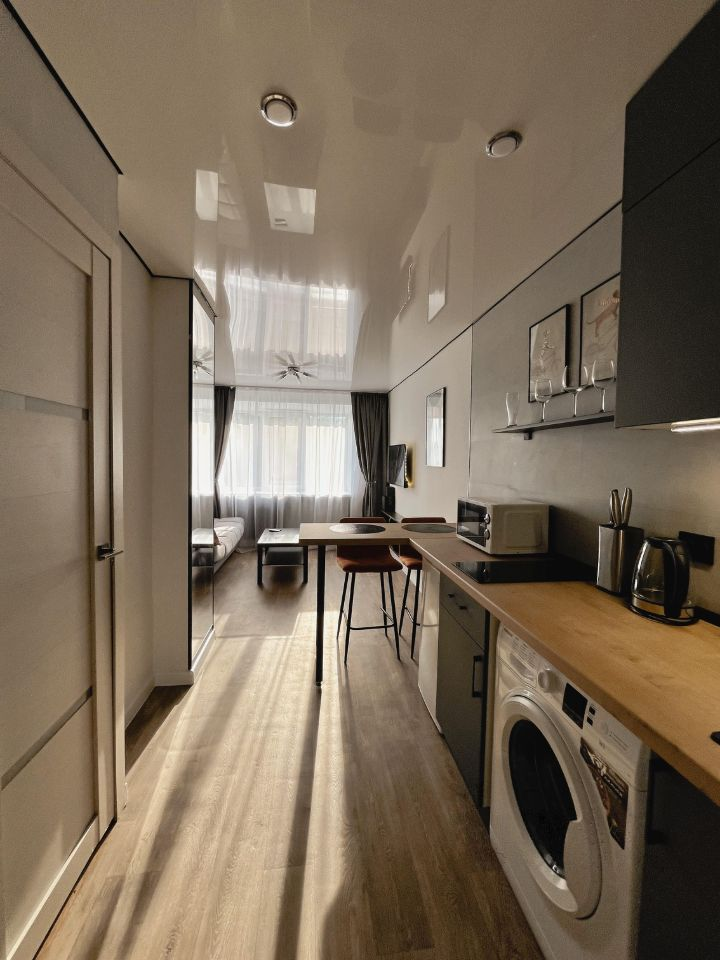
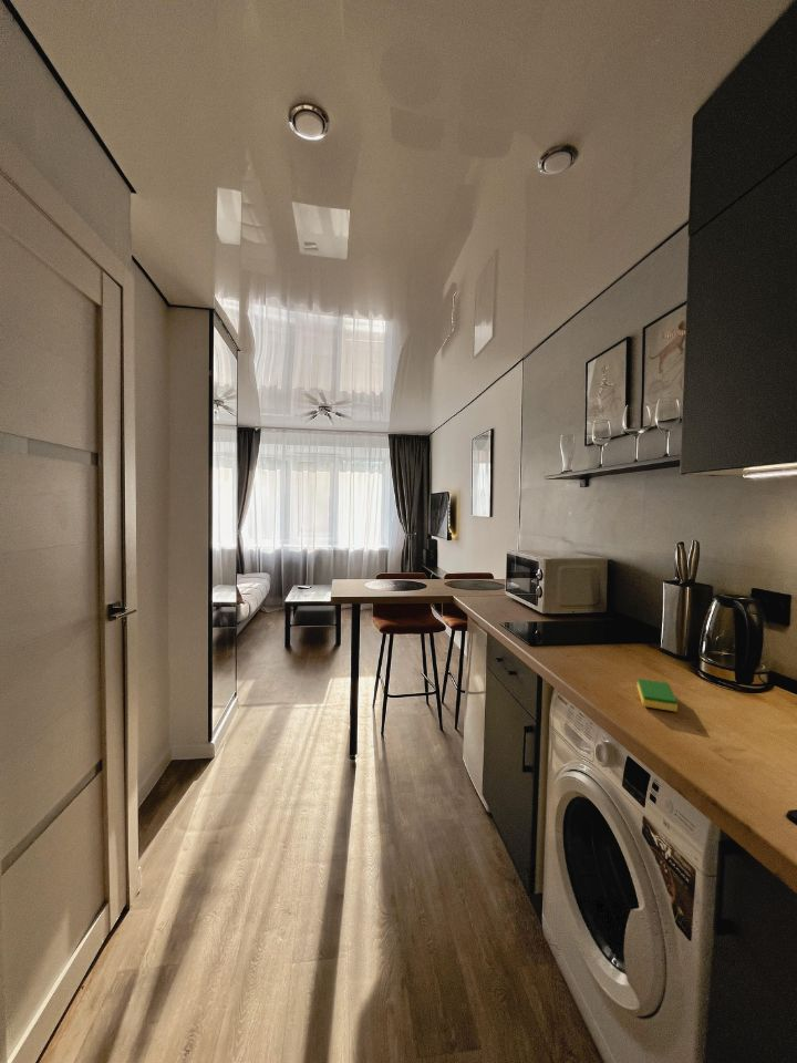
+ dish sponge (655, 693)
